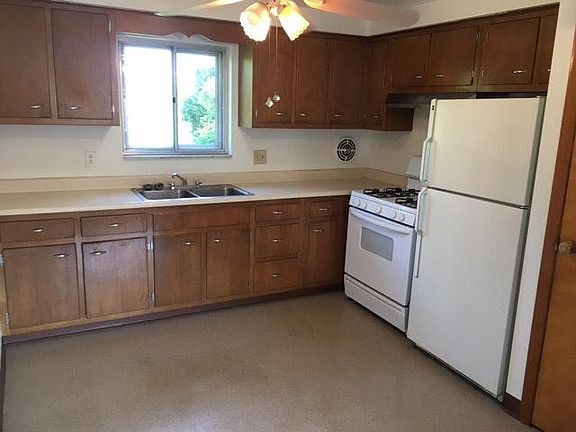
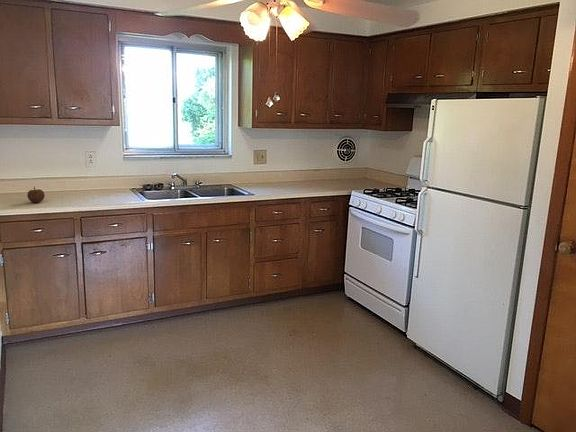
+ fruit (36, 194)
